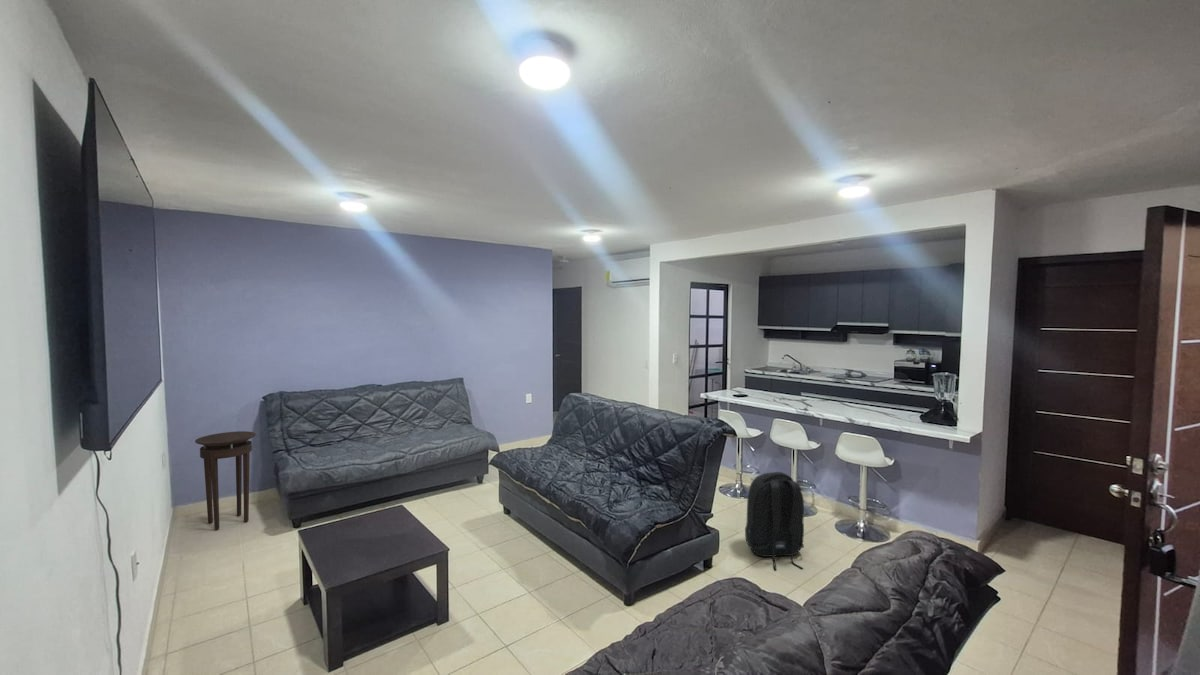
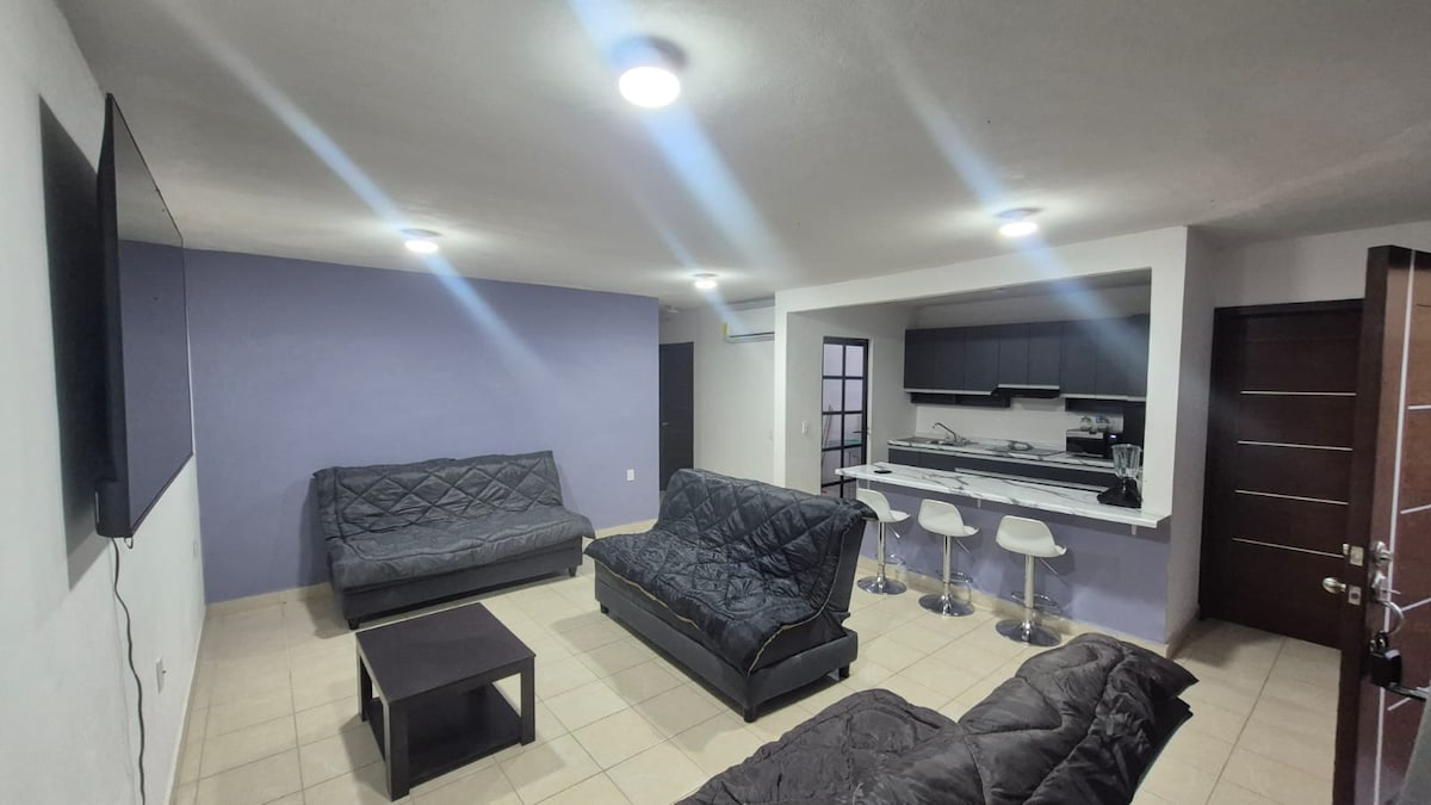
- backpack (776, 513)
- stool (236, 479)
